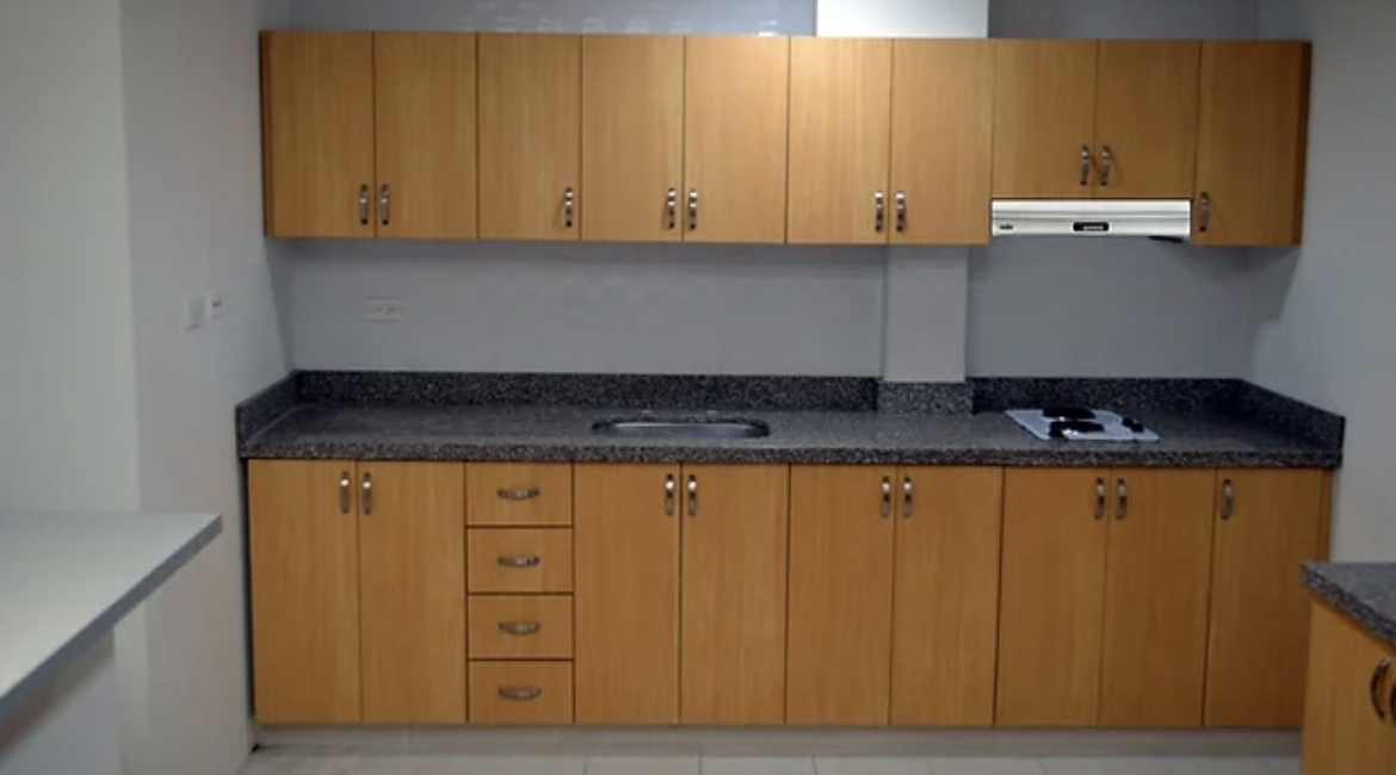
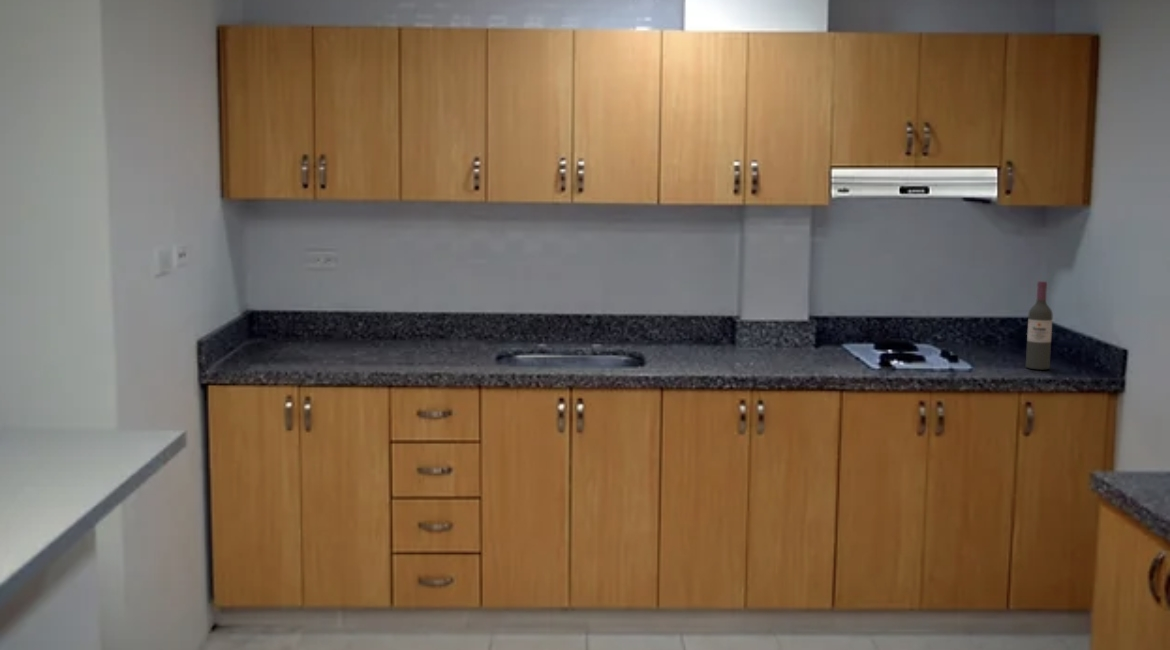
+ wine bottle (1039, 325)
